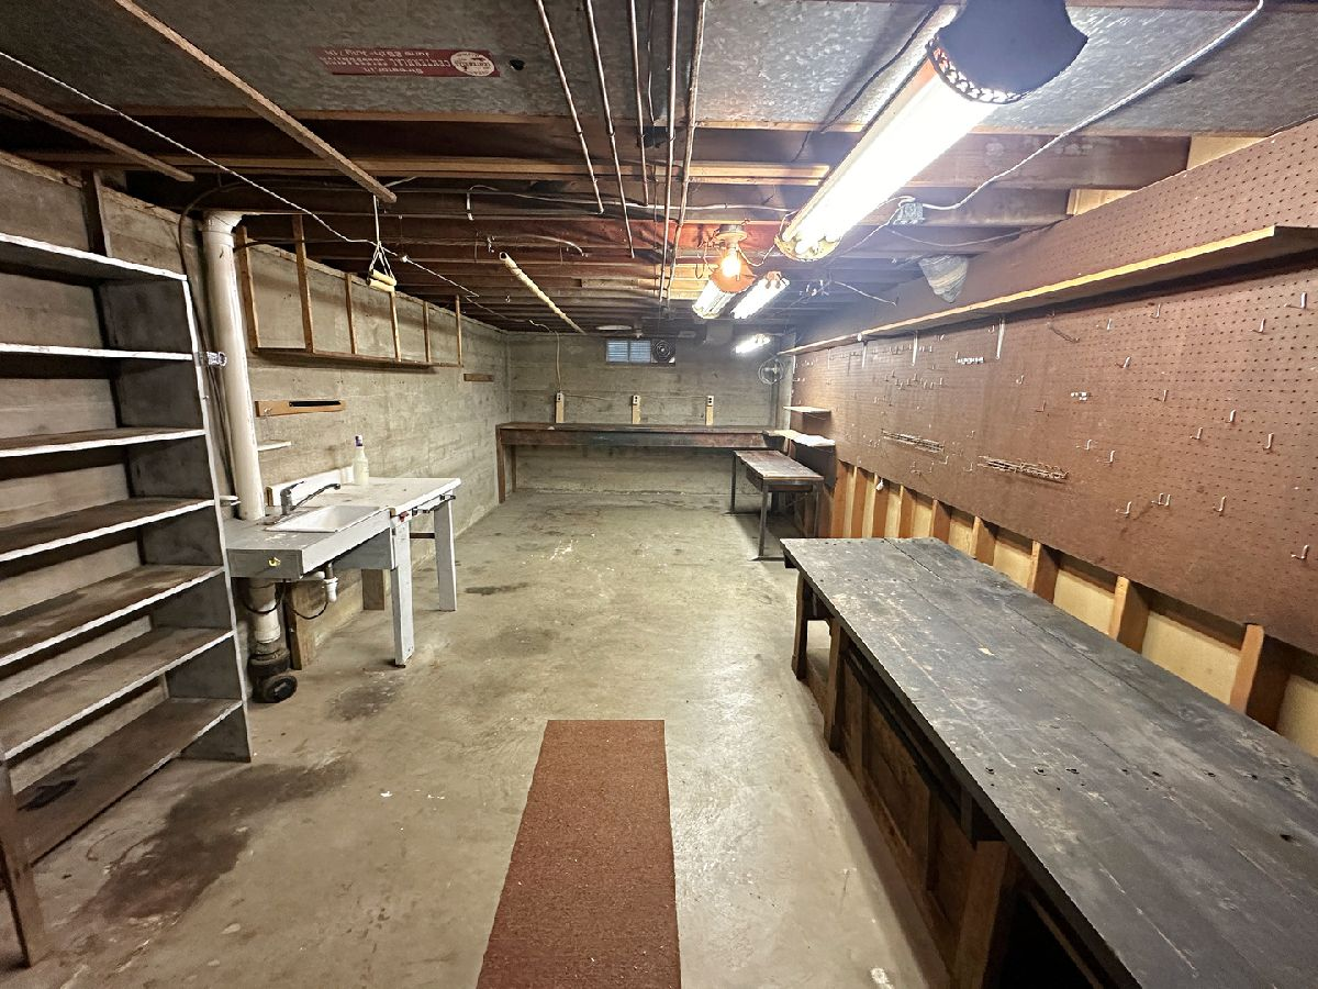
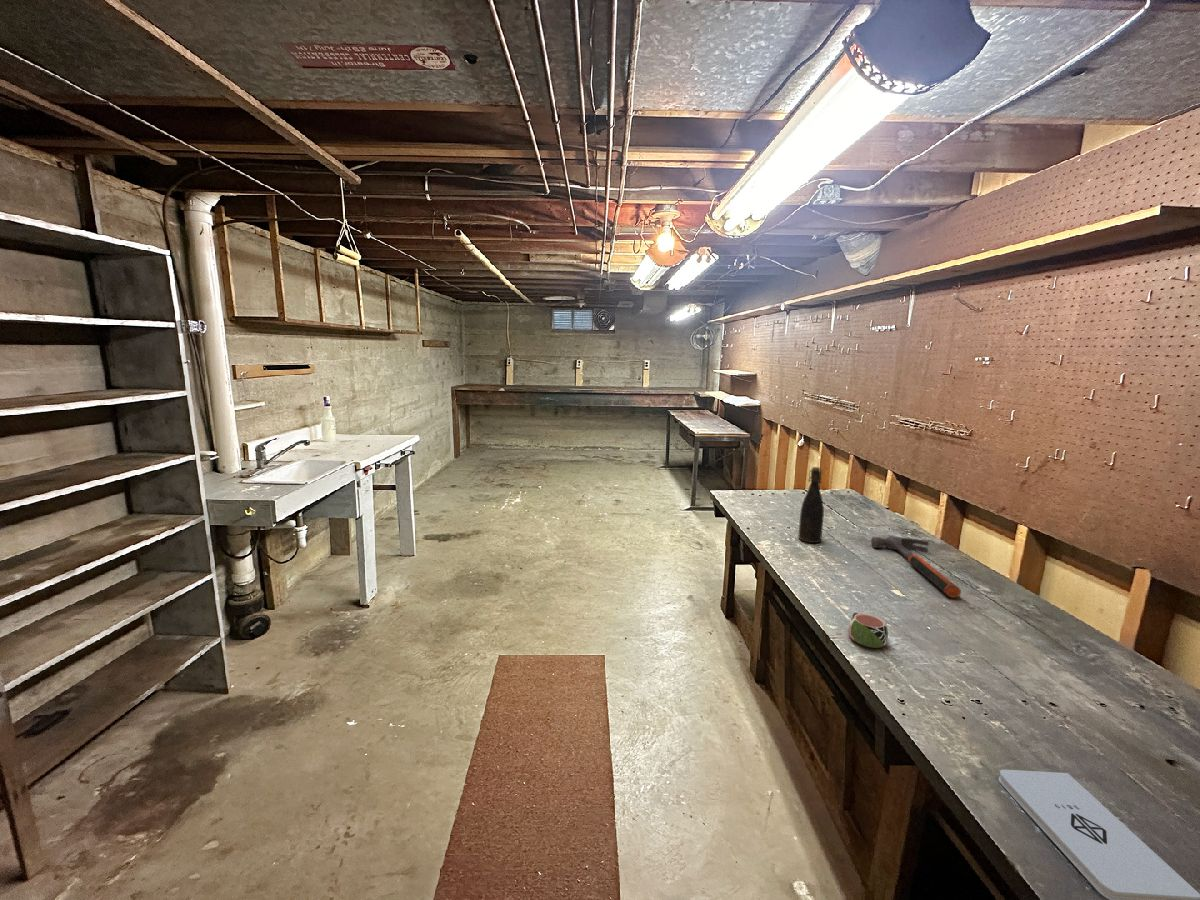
+ notepad (1084, 828)
+ bottle (812, 504)
+ hammer (924, 563)
+ mug (865, 627)
